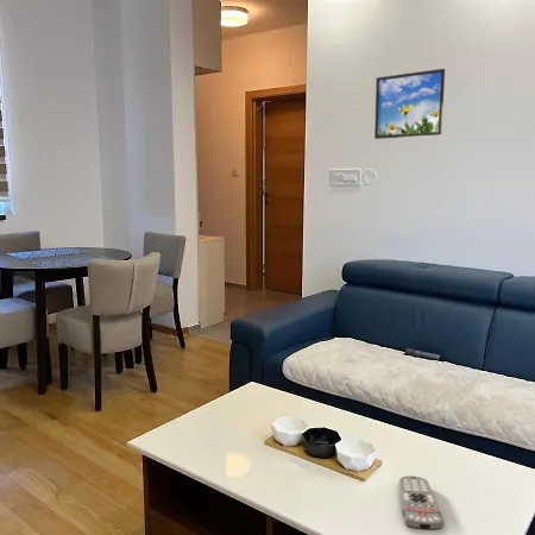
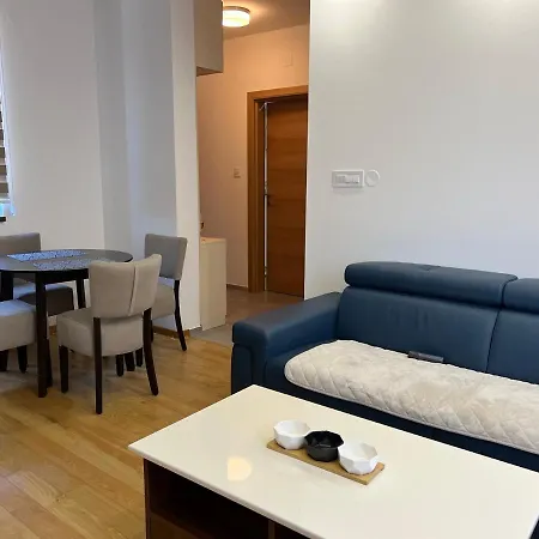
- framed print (408, 105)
- remote control (417, 501)
